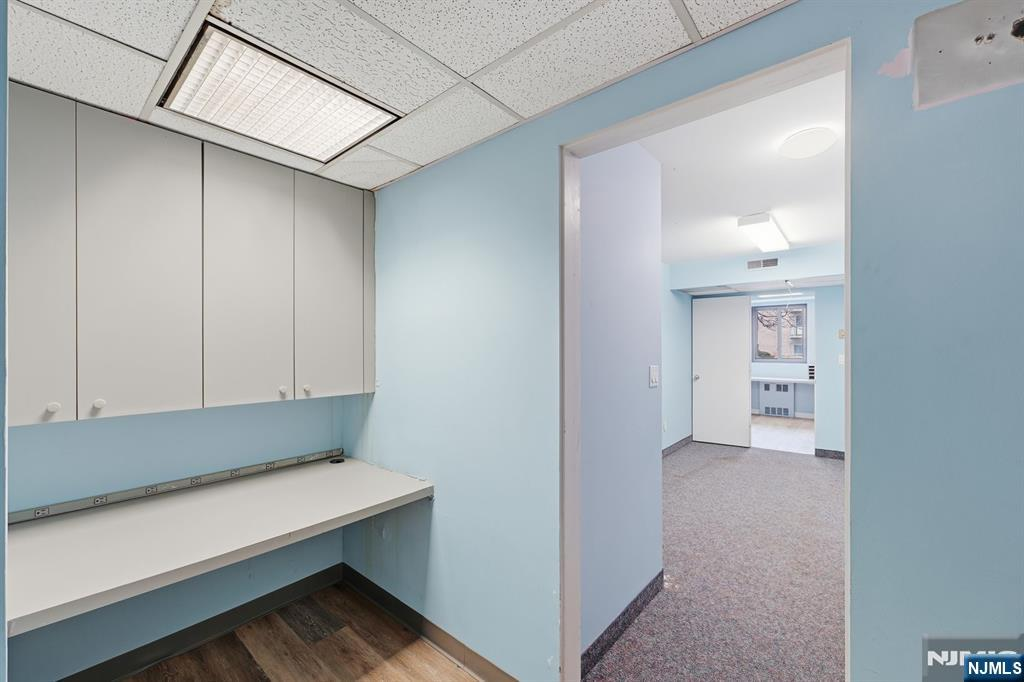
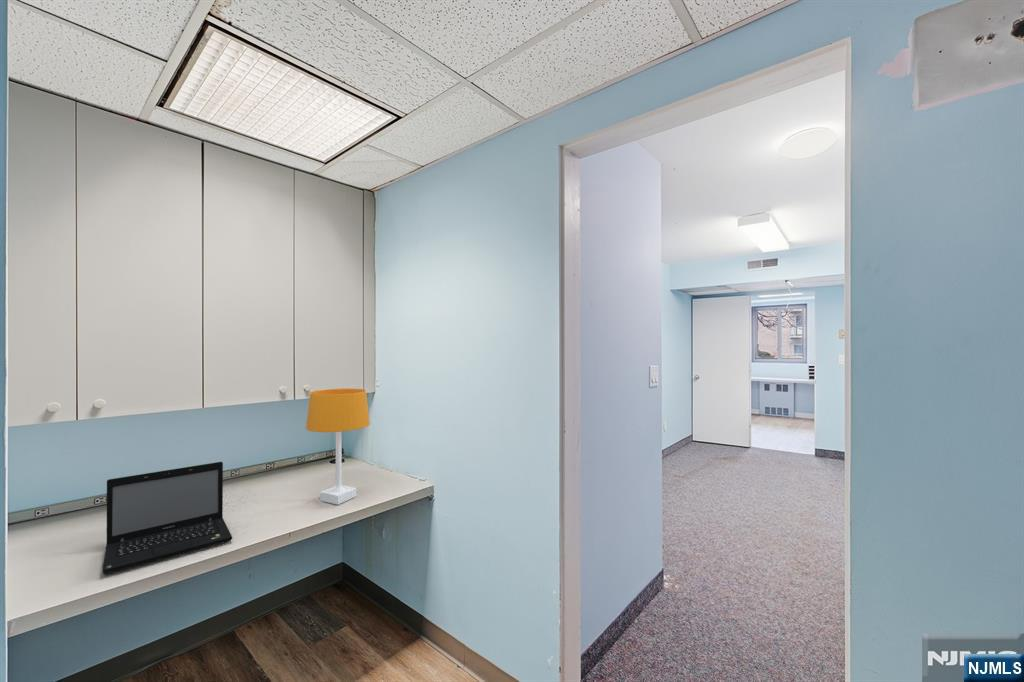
+ laptop (170, 511)
+ desk lamp (338, 444)
